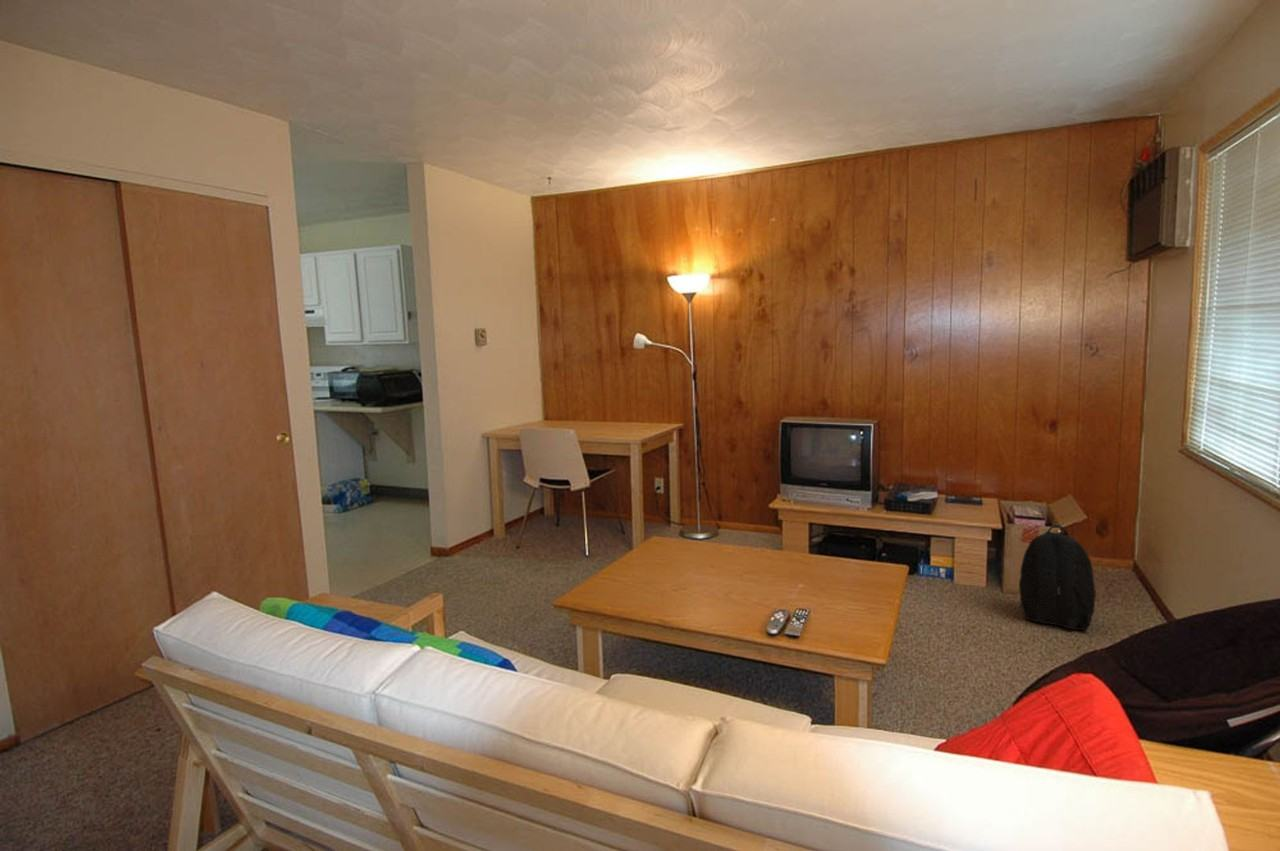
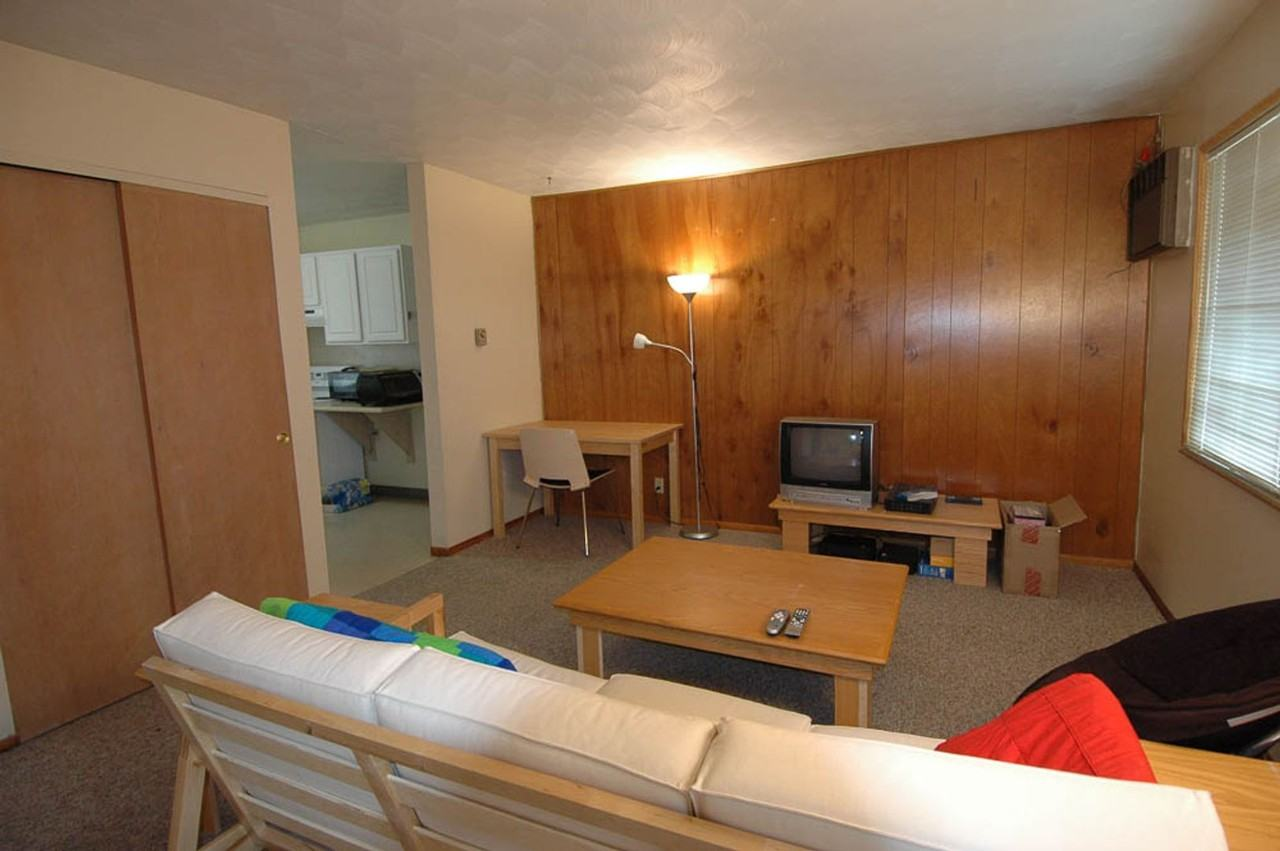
- backpack (1057, 573)
